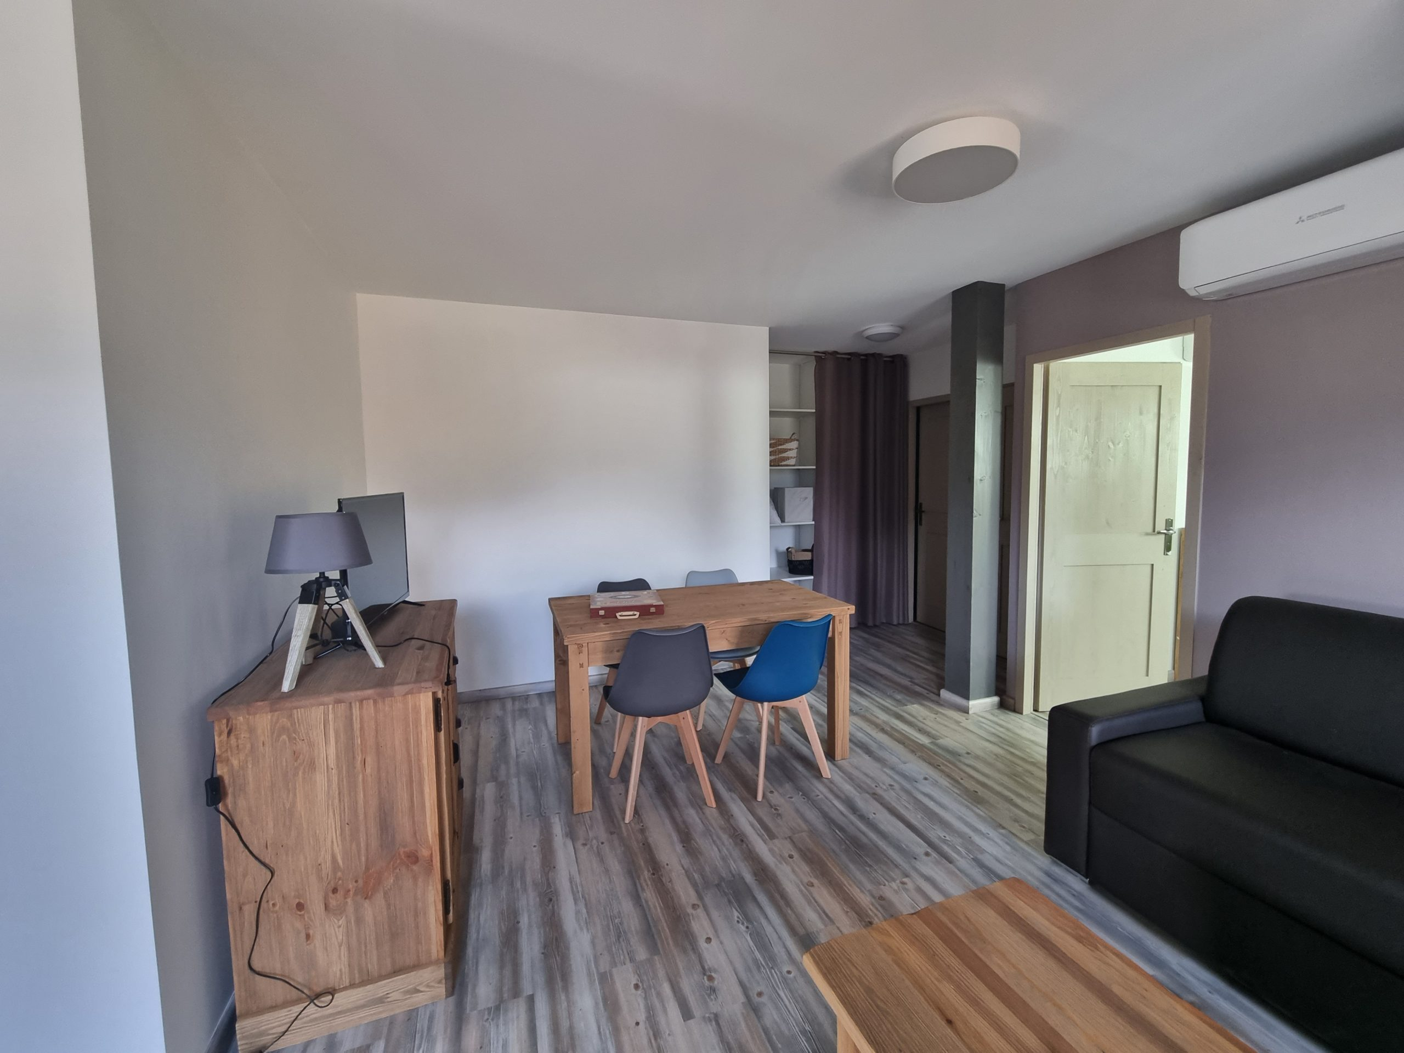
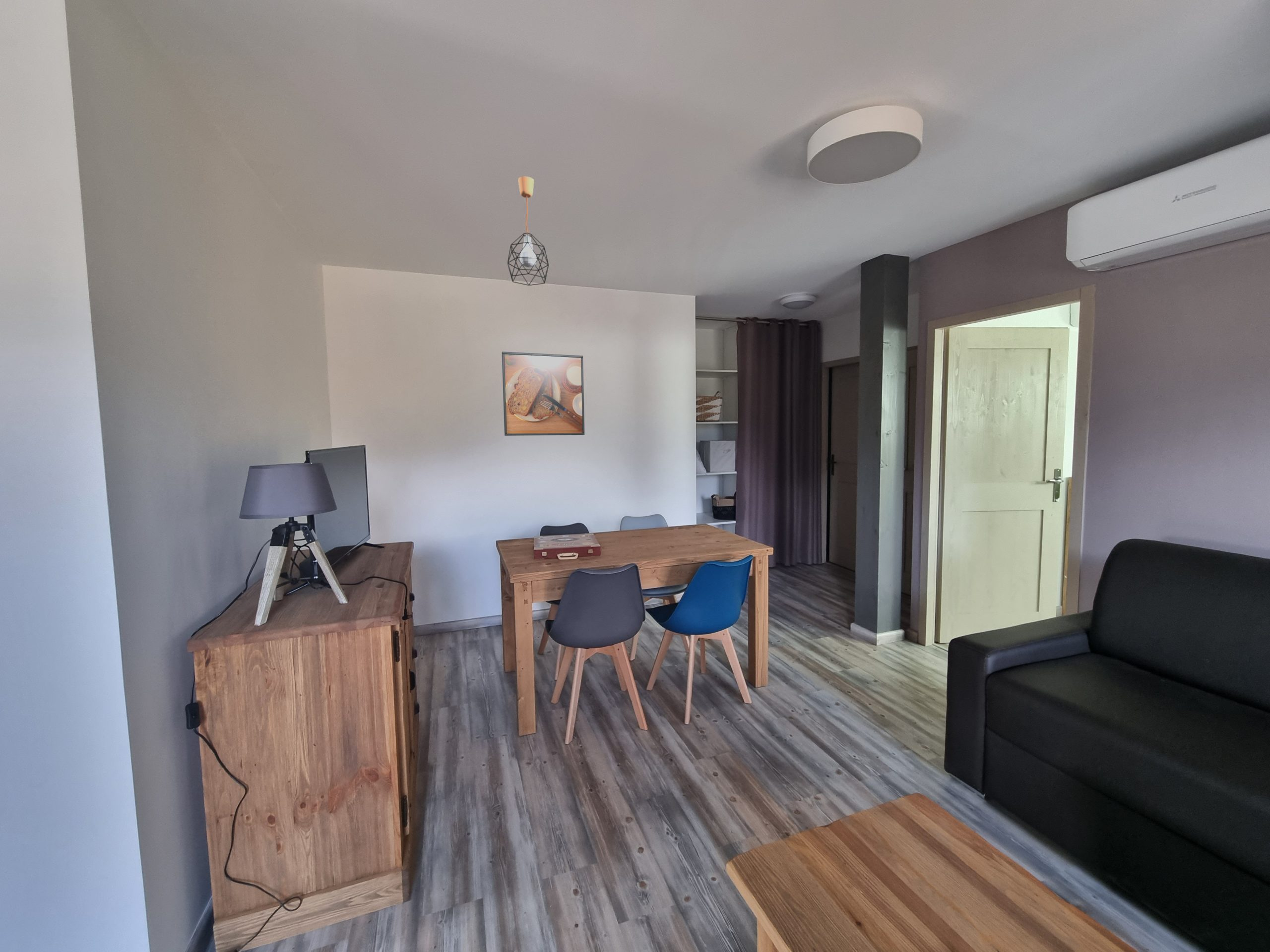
+ pendant light (527, 230)
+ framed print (544, 395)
